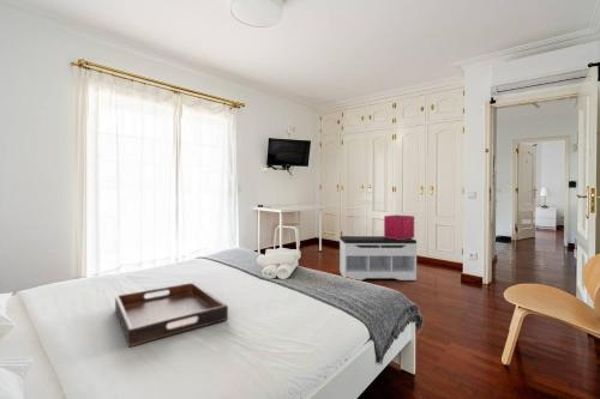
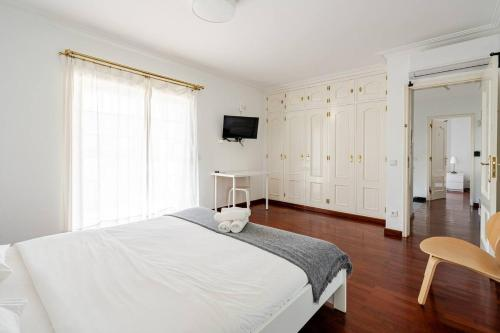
- bench (376, 256)
- storage bin (398, 226)
- serving tray (168, 307)
